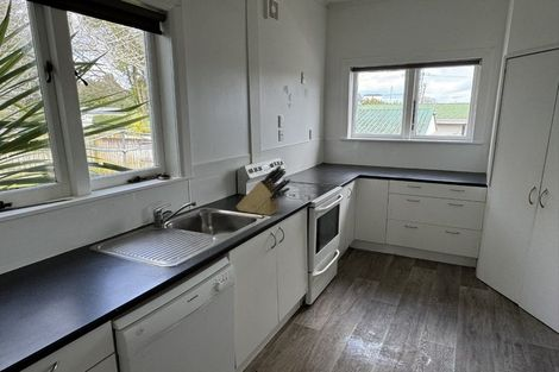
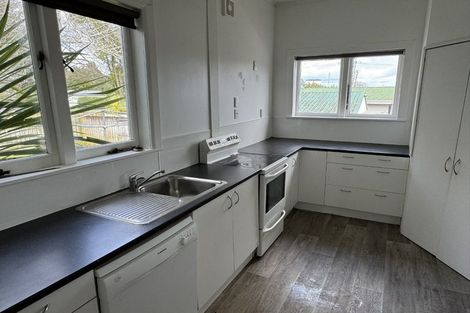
- knife block (263, 188)
